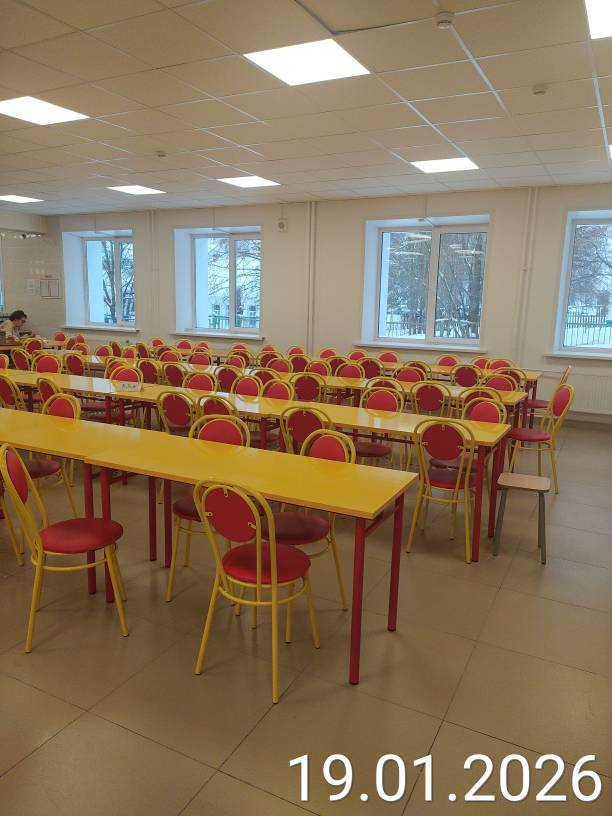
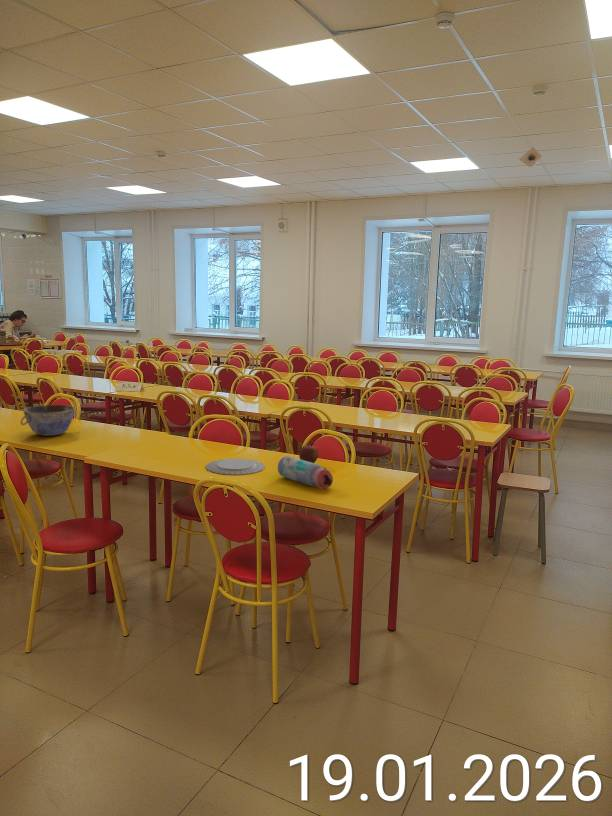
+ apple (308, 454)
+ recessed light (530, 158)
+ water bottle (304, 471)
+ chinaware (235, 465)
+ bowl (49, 421)
